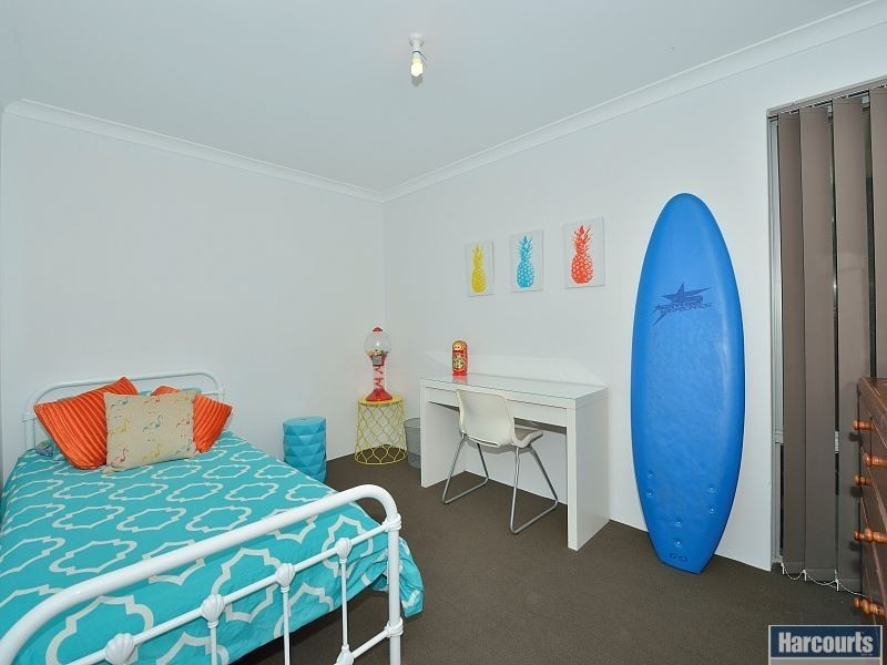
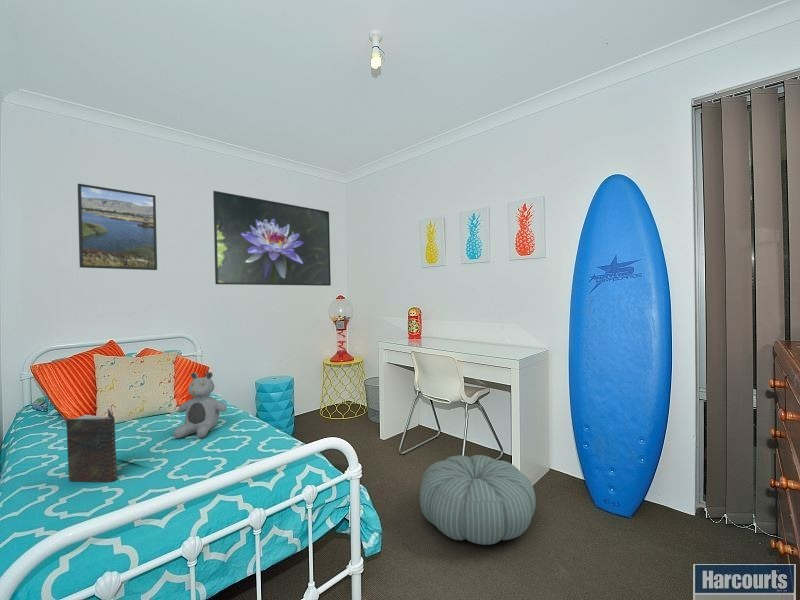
+ pouf (475, 493)
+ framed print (119, 229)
+ book (97, 446)
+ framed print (278, 243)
+ teddy bear (197, 403)
